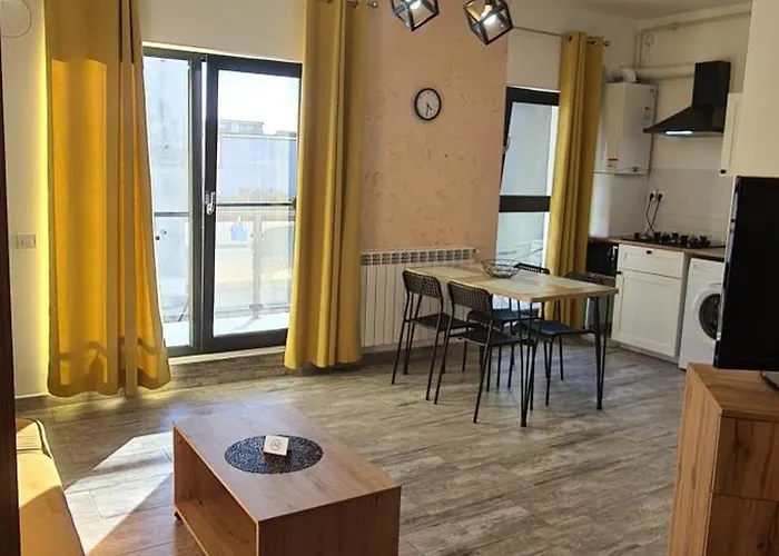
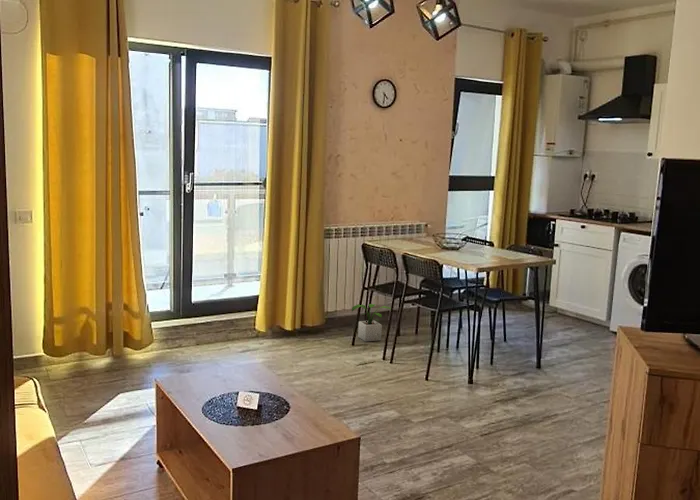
+ potted plant (367, 321)
